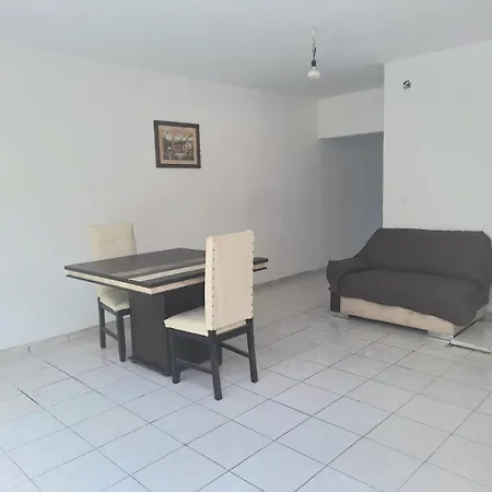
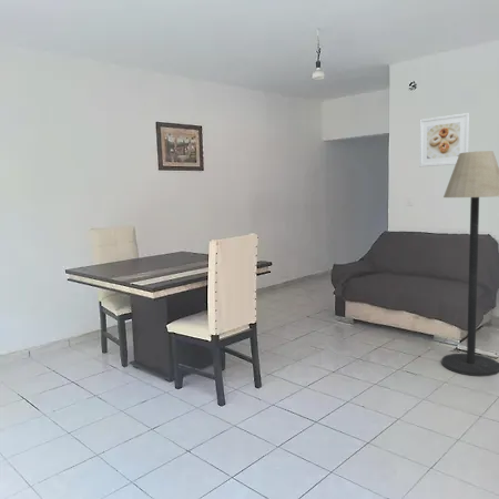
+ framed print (442, 141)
+ floor lamp (472, 262)
